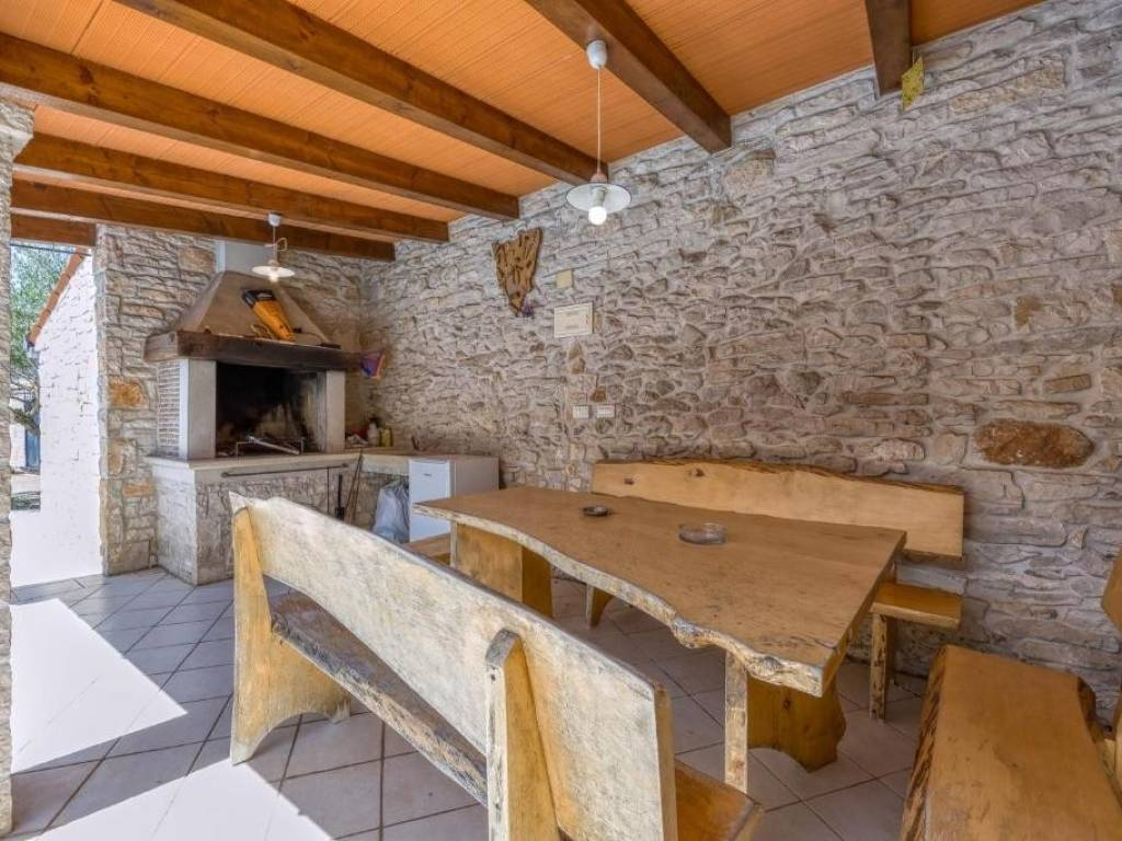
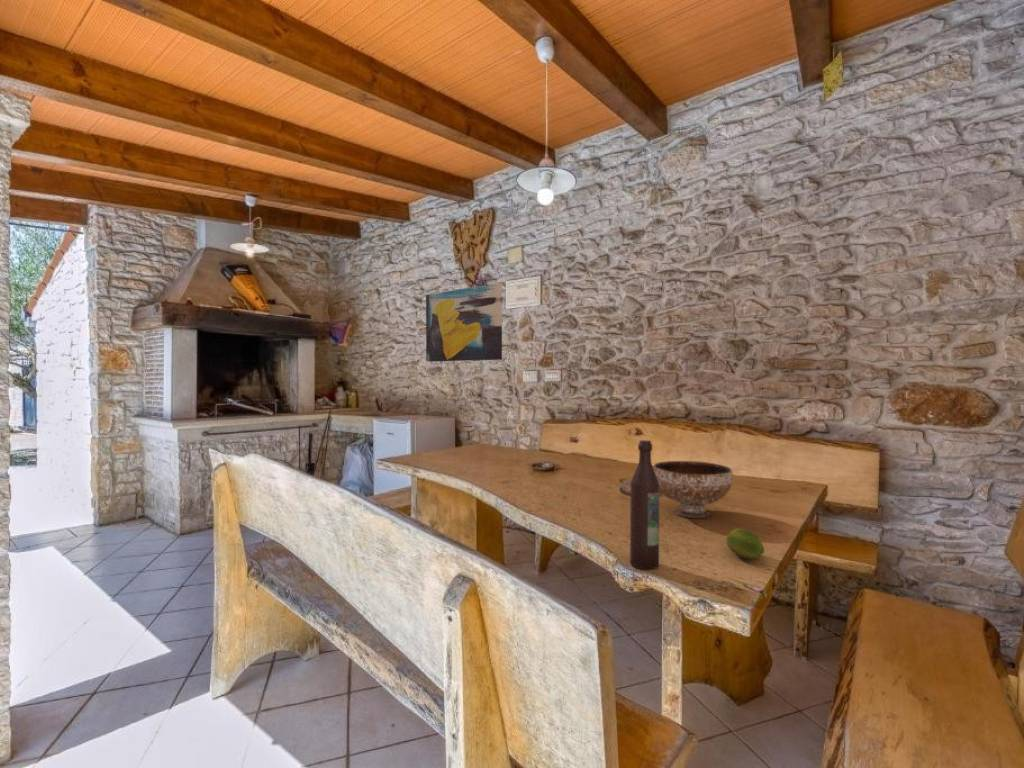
+ bowl (691, 490)
+ fruit (744, 543)
+ wine bottle (644, 502)
+ wall art (461, 325)
